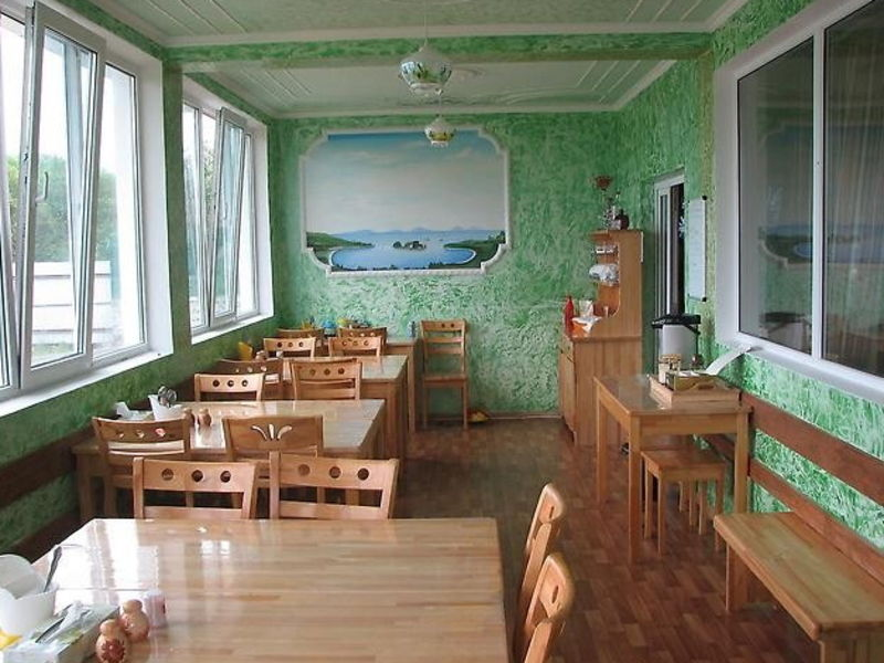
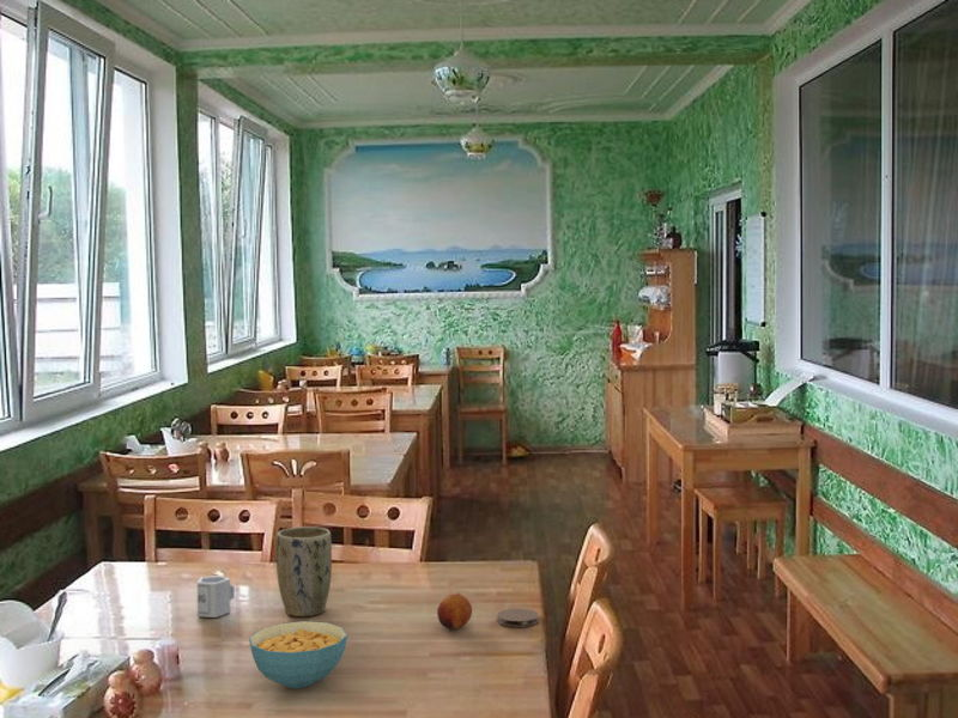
+ plant pot (304, 571)
+ fruit (454, 610)
+ cereal bowl (298, 659)
+ cup (216, 595)
+ coaster (517, 616)
